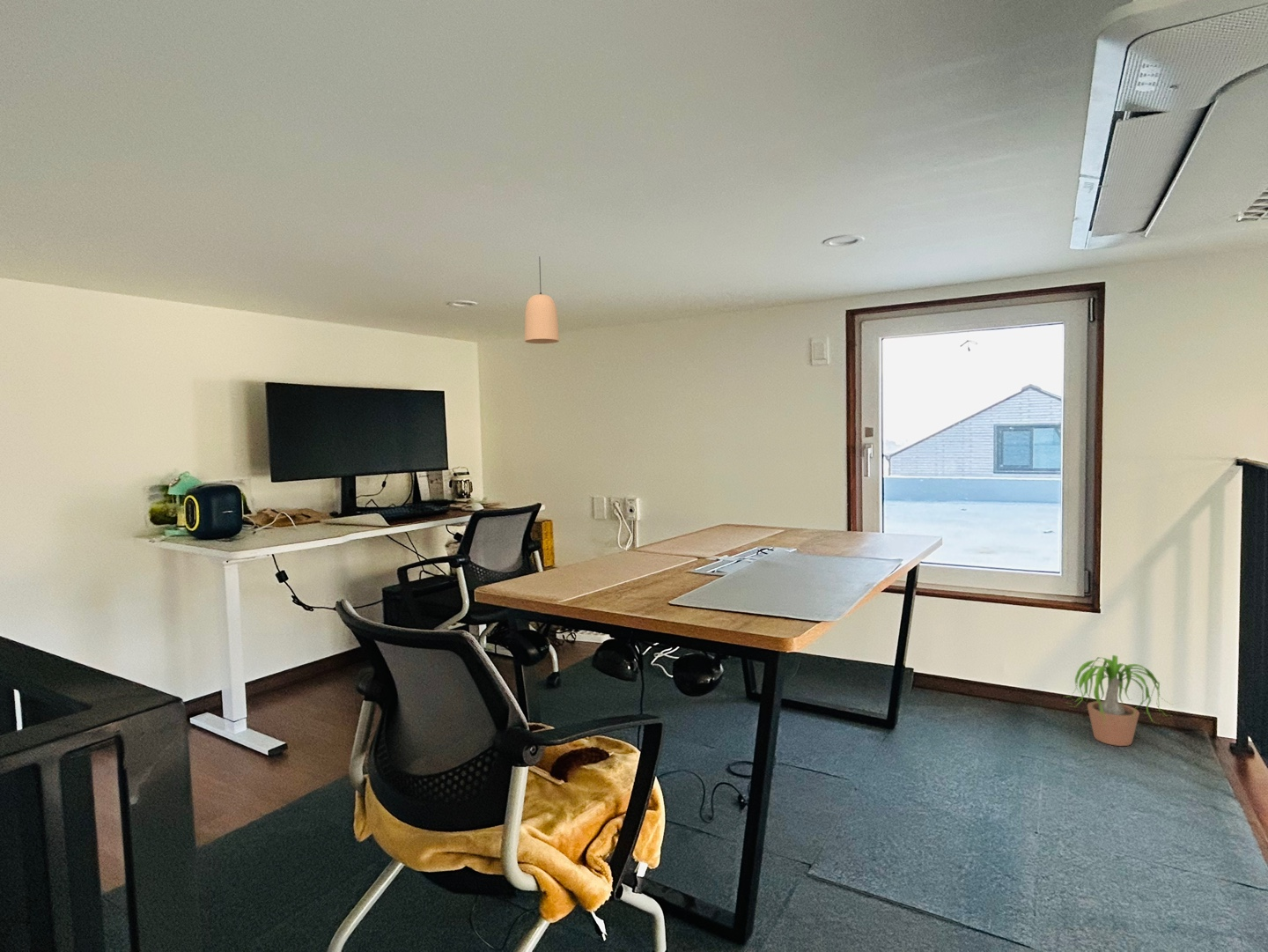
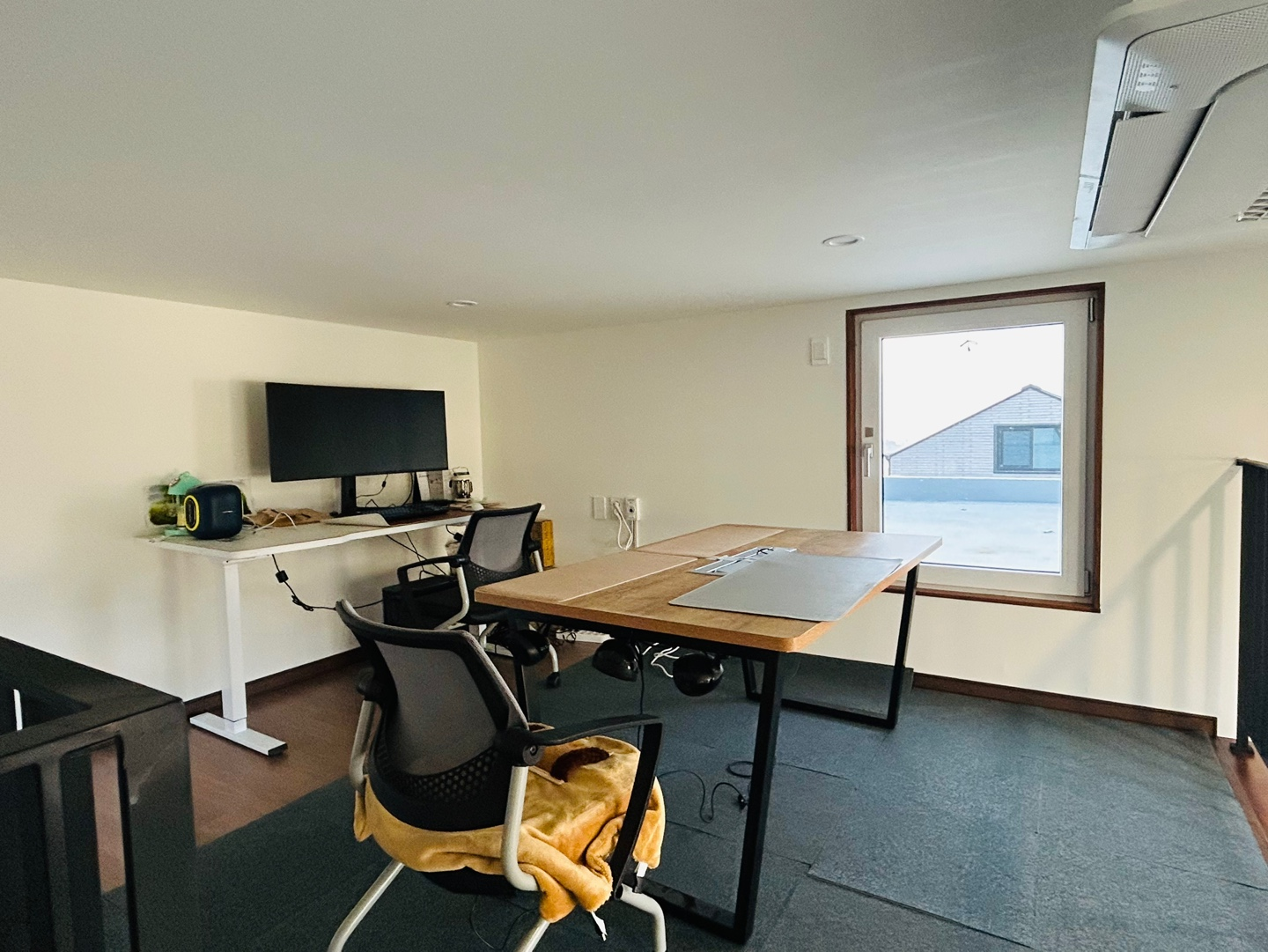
- potted plant (1119, 698)
- pendant light (541, 299)
